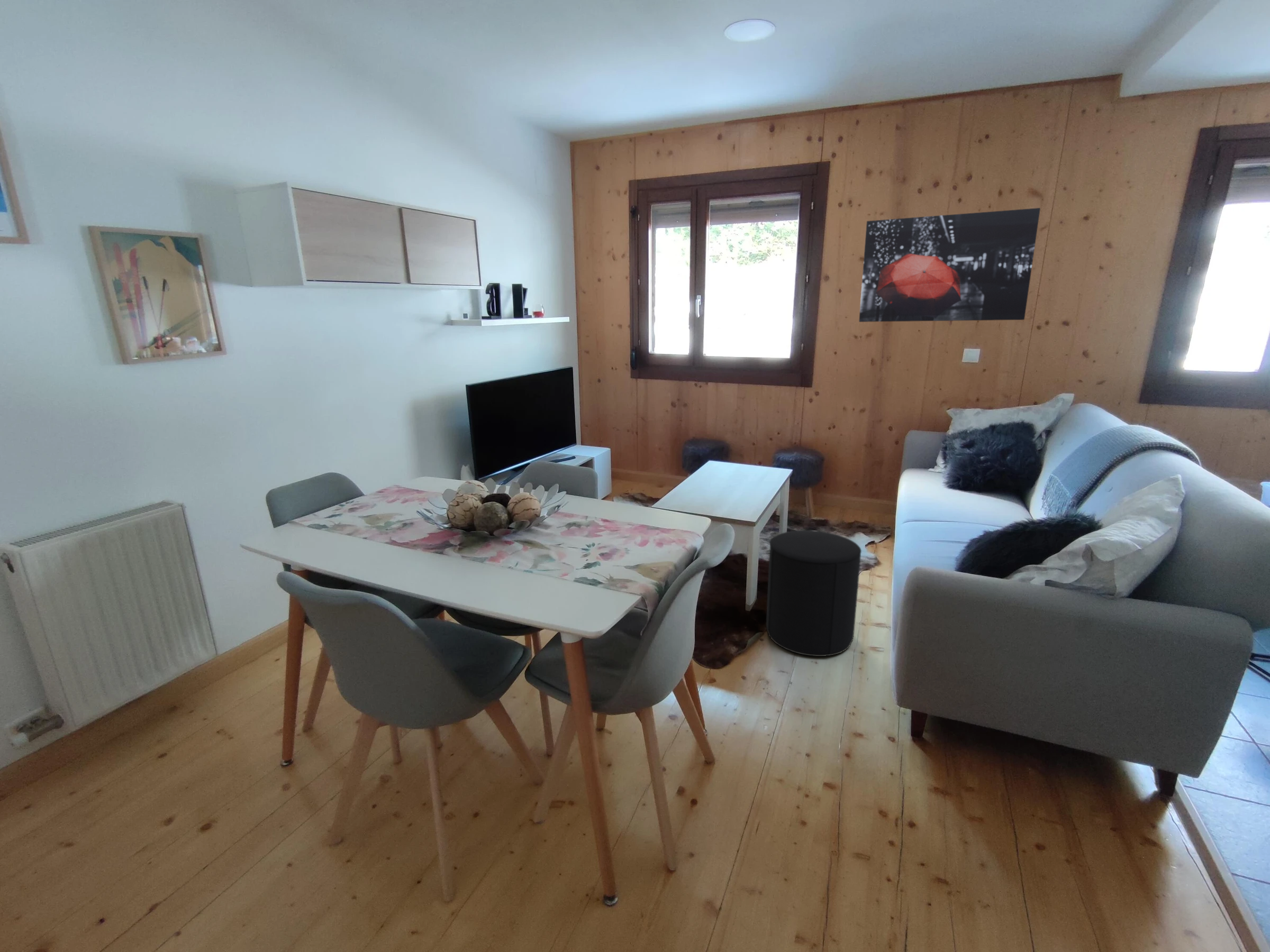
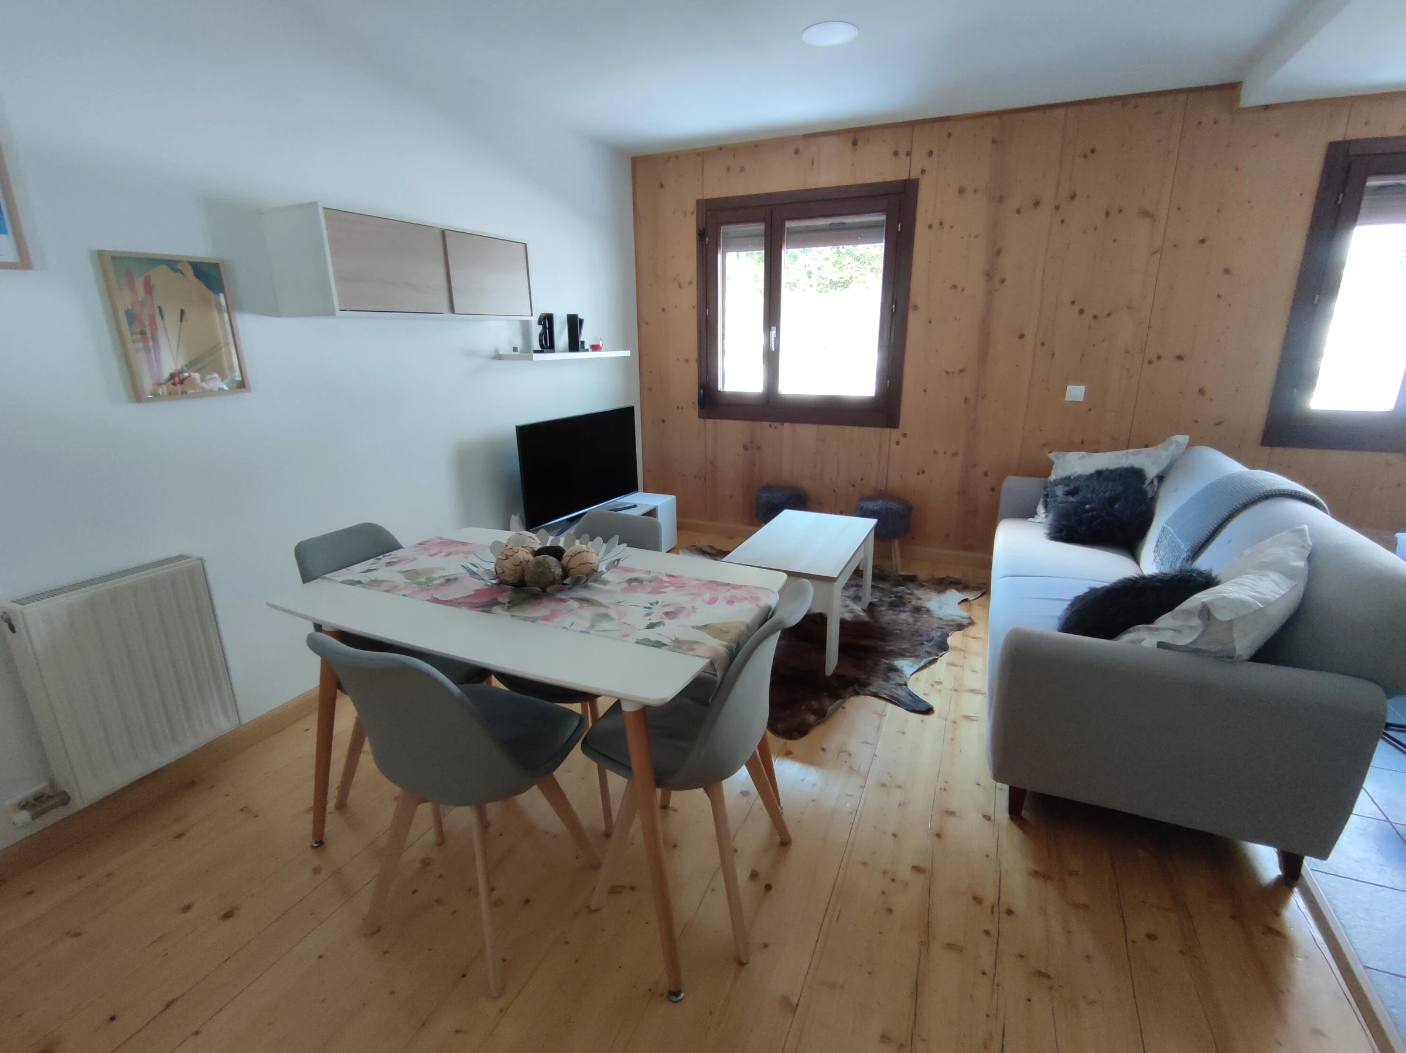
- wall art (943, 269)
- stool (812, 589)
